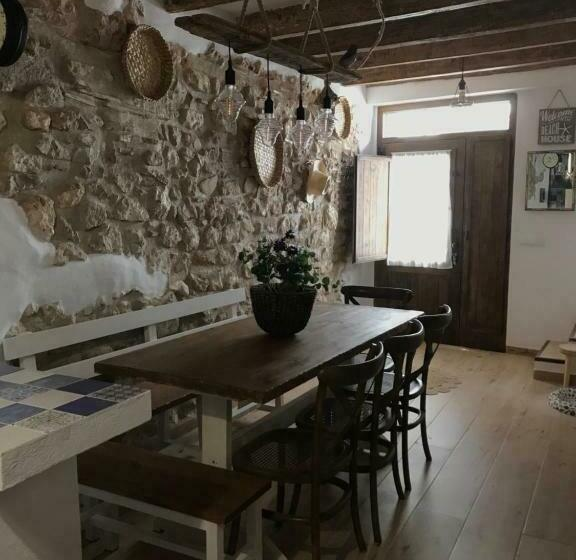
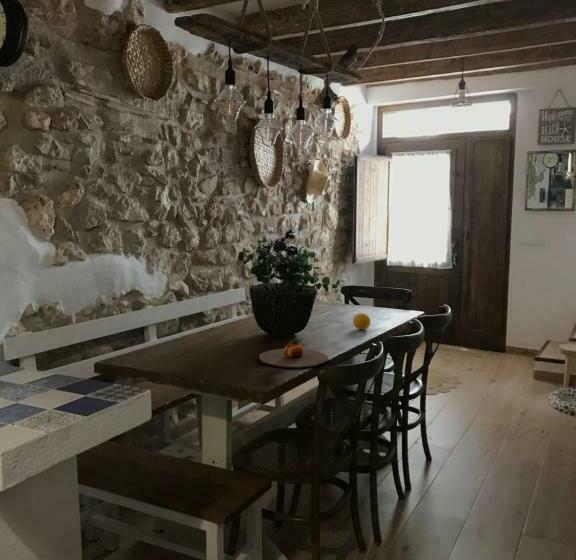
+ fruit (361, 321)
+ plate (293, 349)
